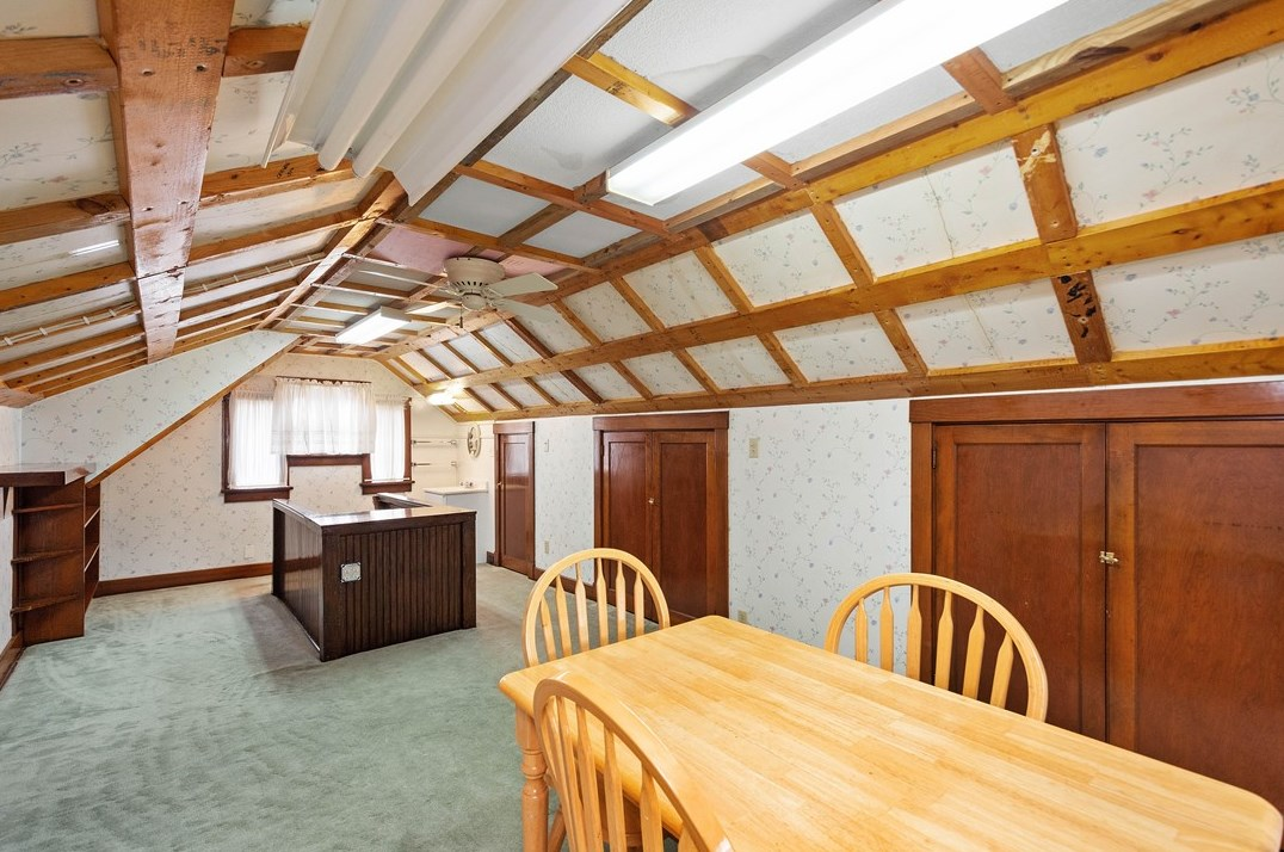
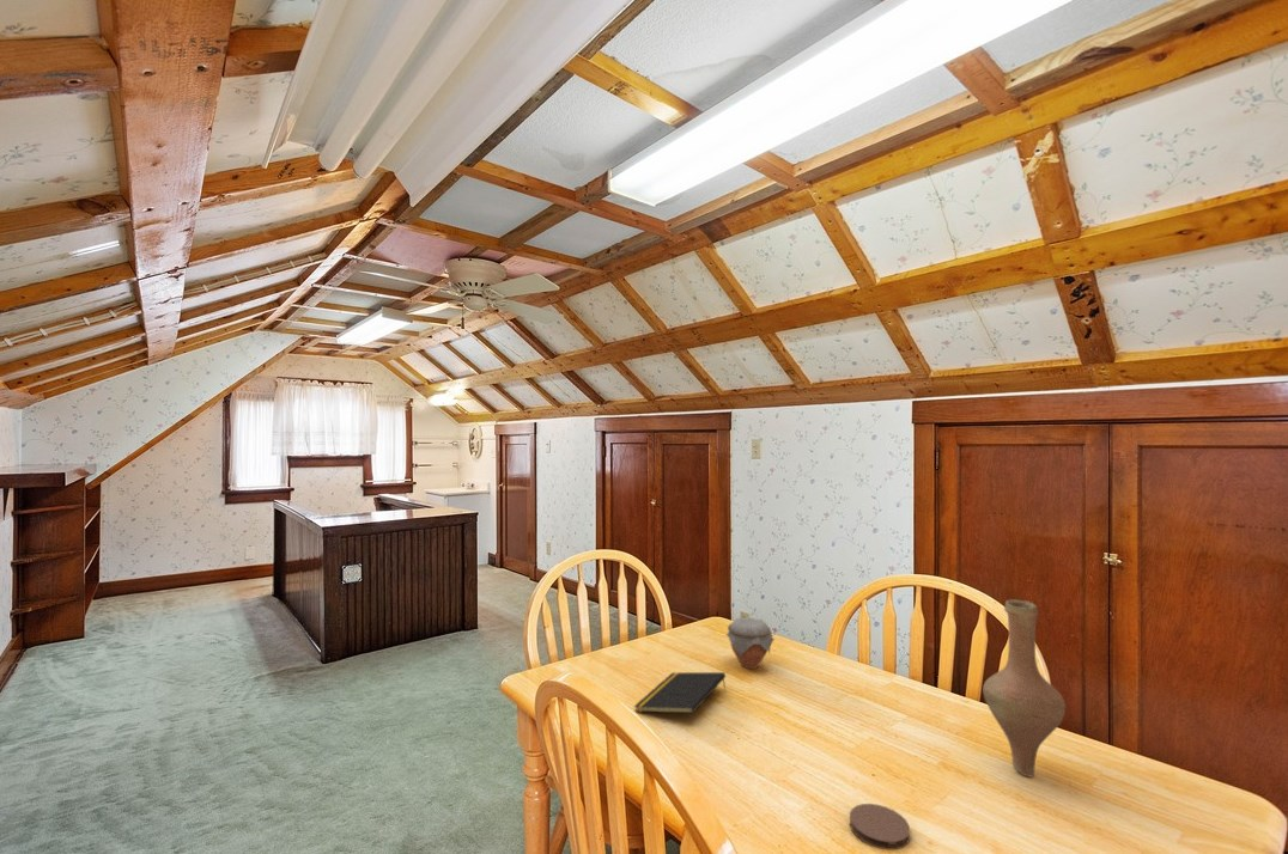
+ jar (749, 643)
+ notepad (681, 690)
+ coaster (879, 825)
+ vase (1022, 687)
